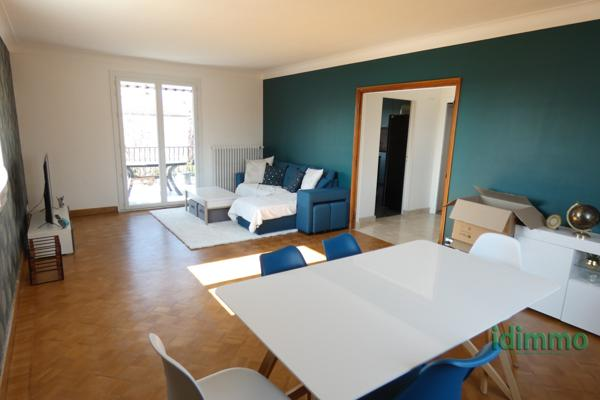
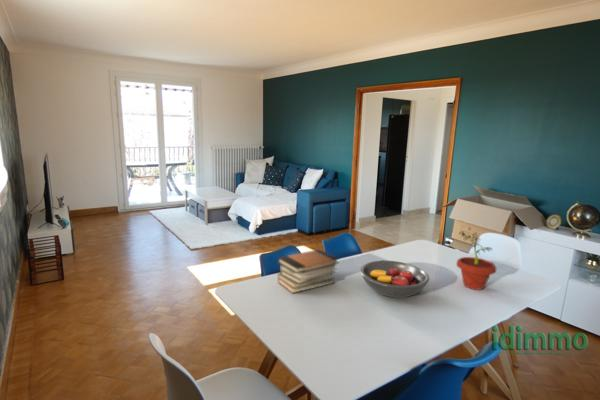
+ fruit bowl (393, 279)
+ book stack (307, 270)
+ potted plant (475, 258)
